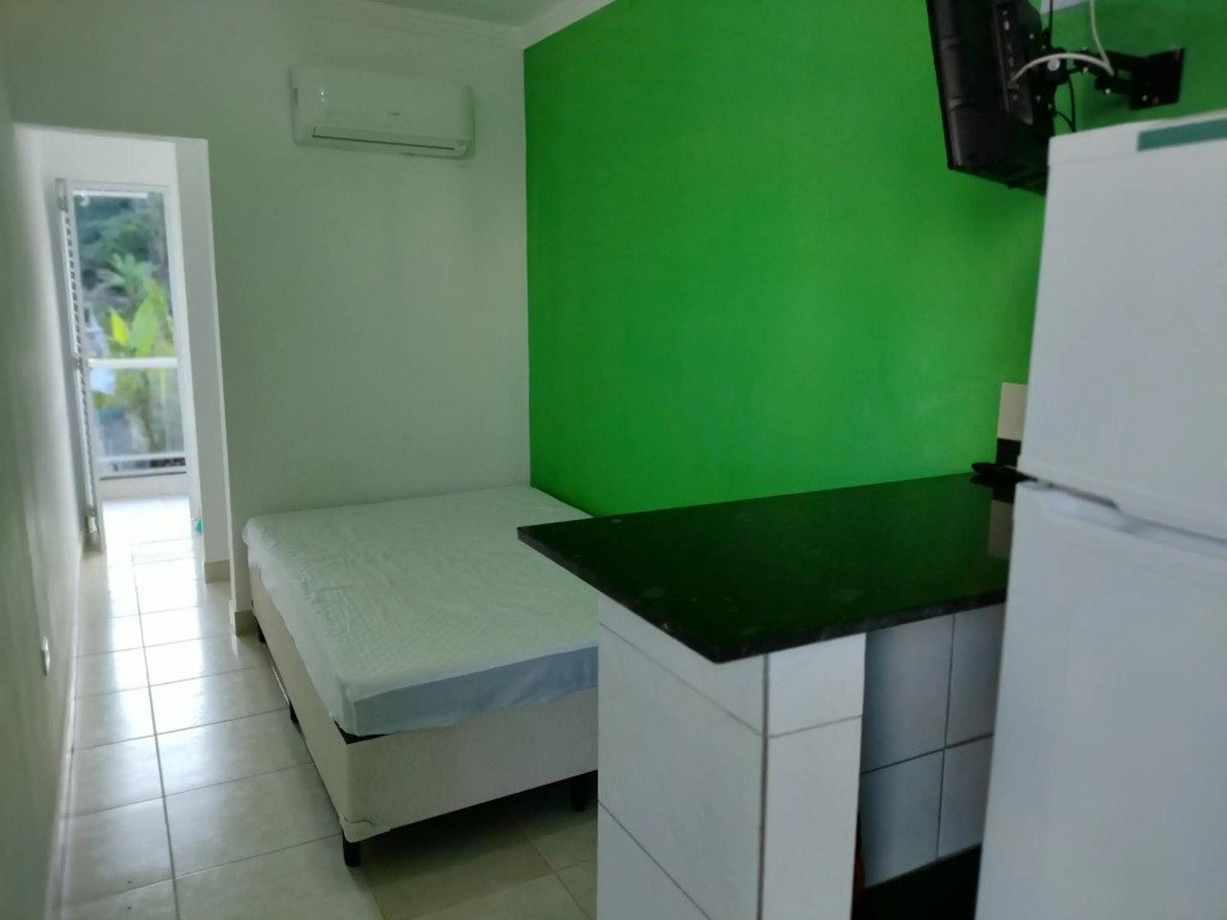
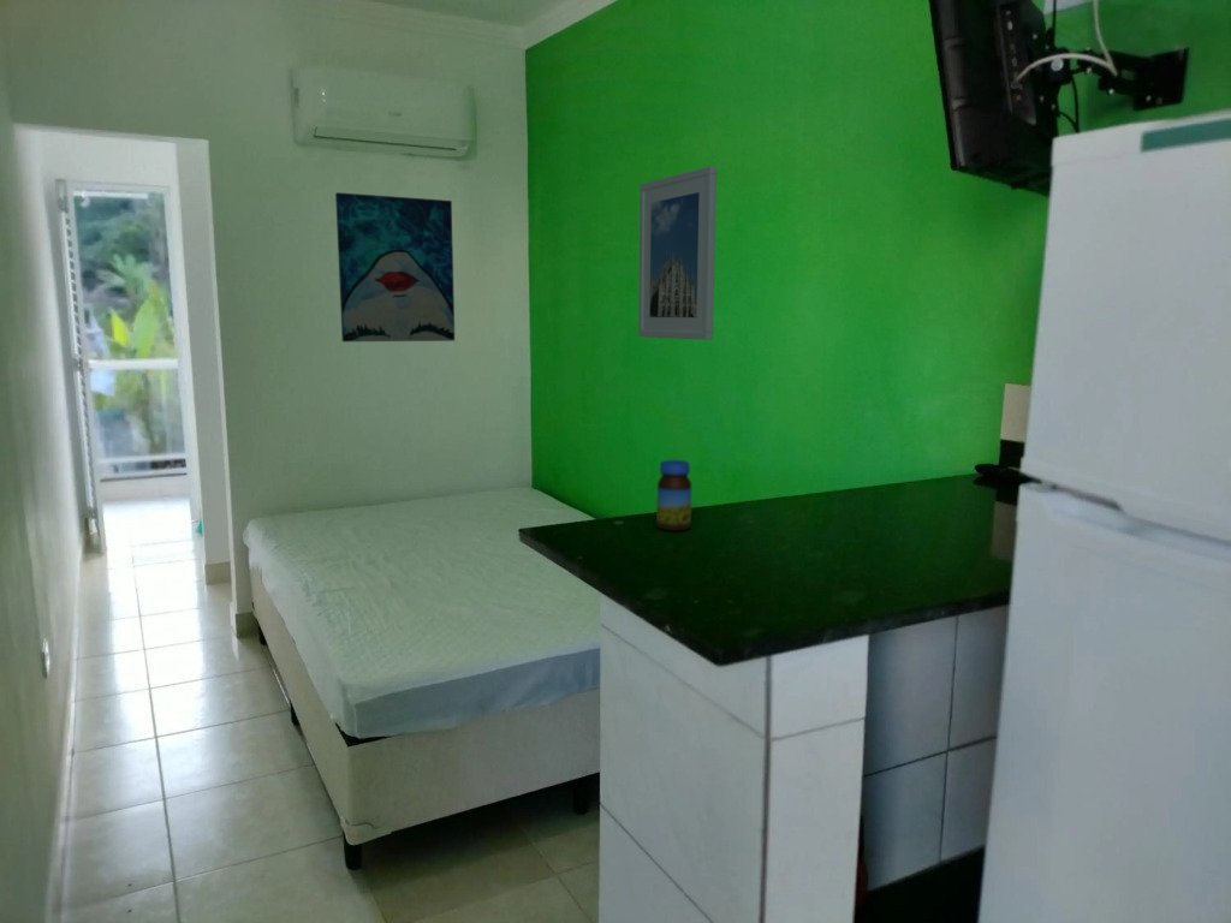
+ wall art (397, 269)
+ jar (673, 494)
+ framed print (674, 257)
